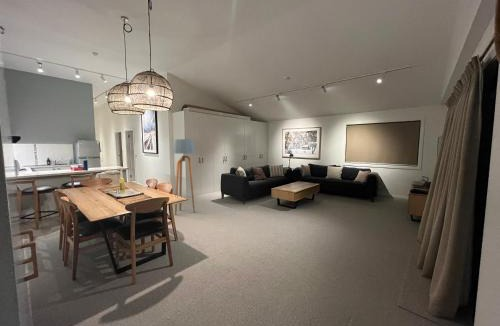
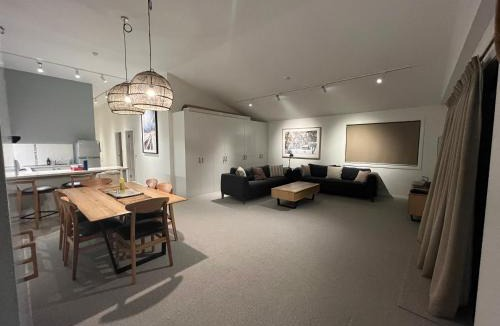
- floor lamp (181, 176)
